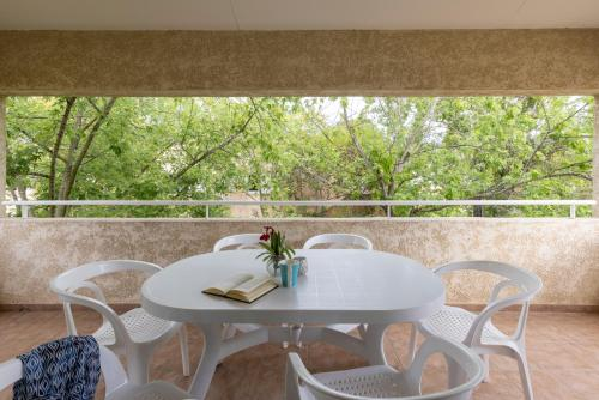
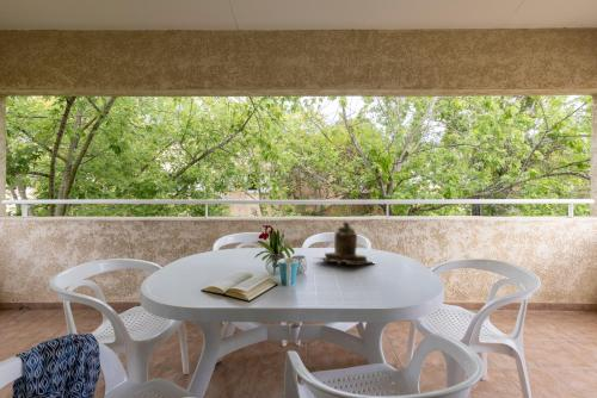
+ teapot (345, 242)
